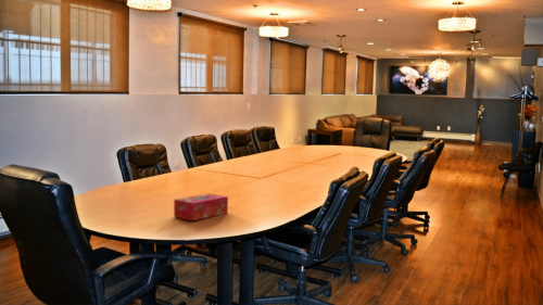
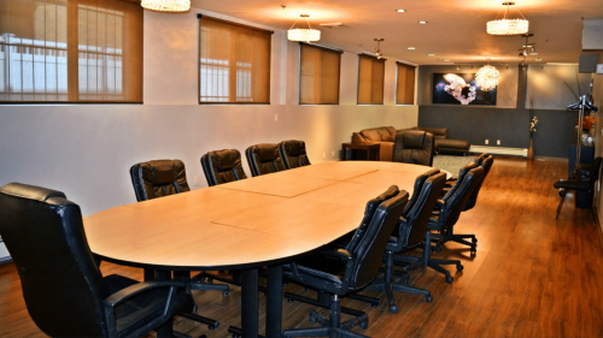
- tissue box (201, 206)
